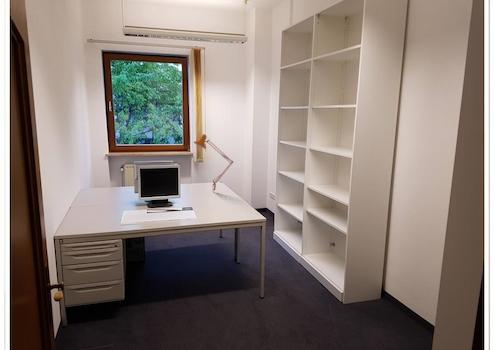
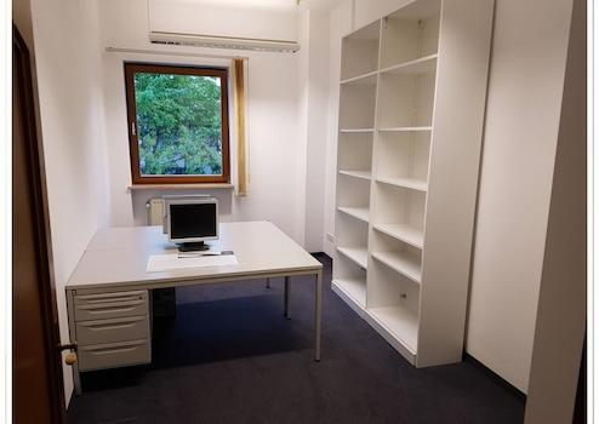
- desk lamp (222, 155)
